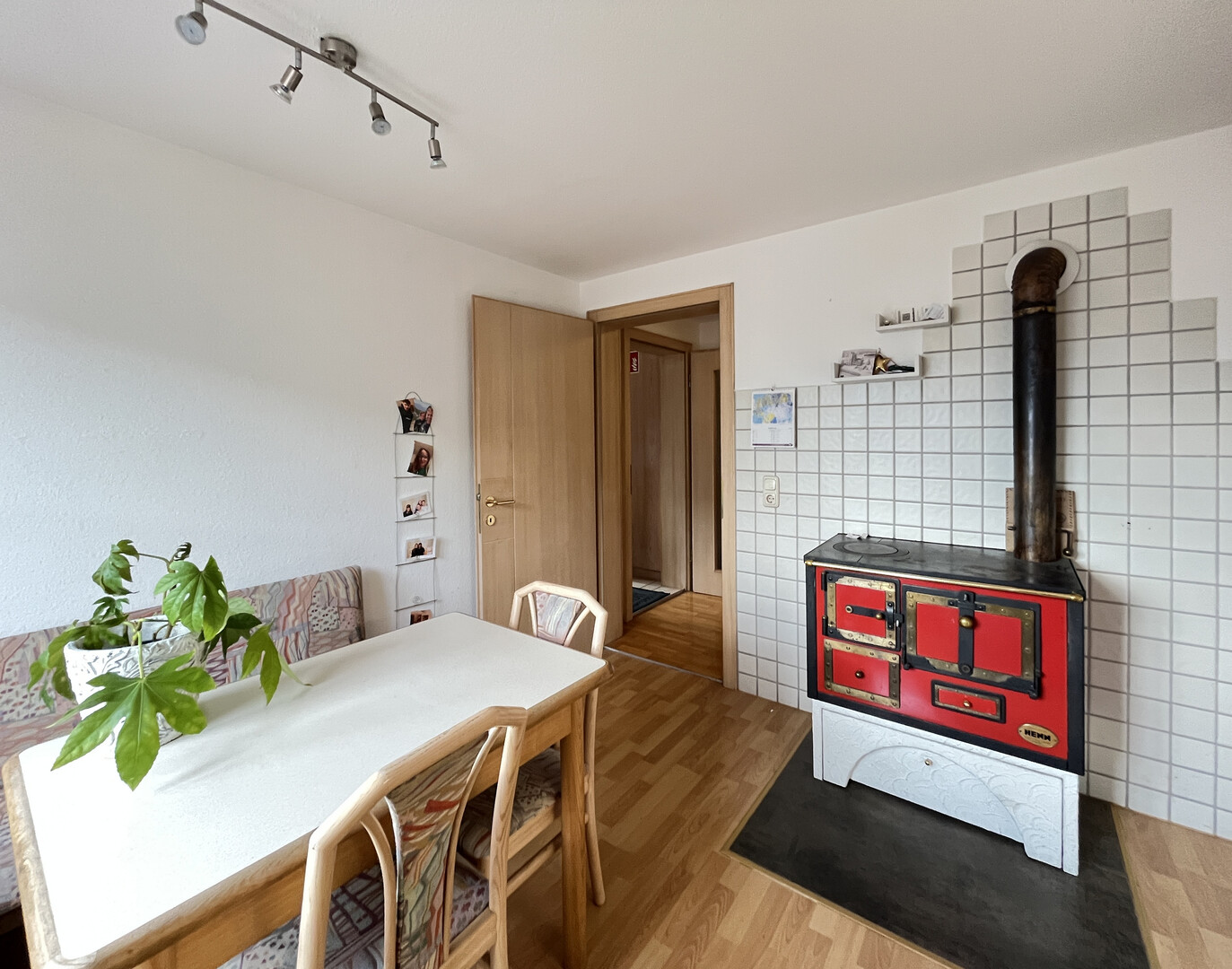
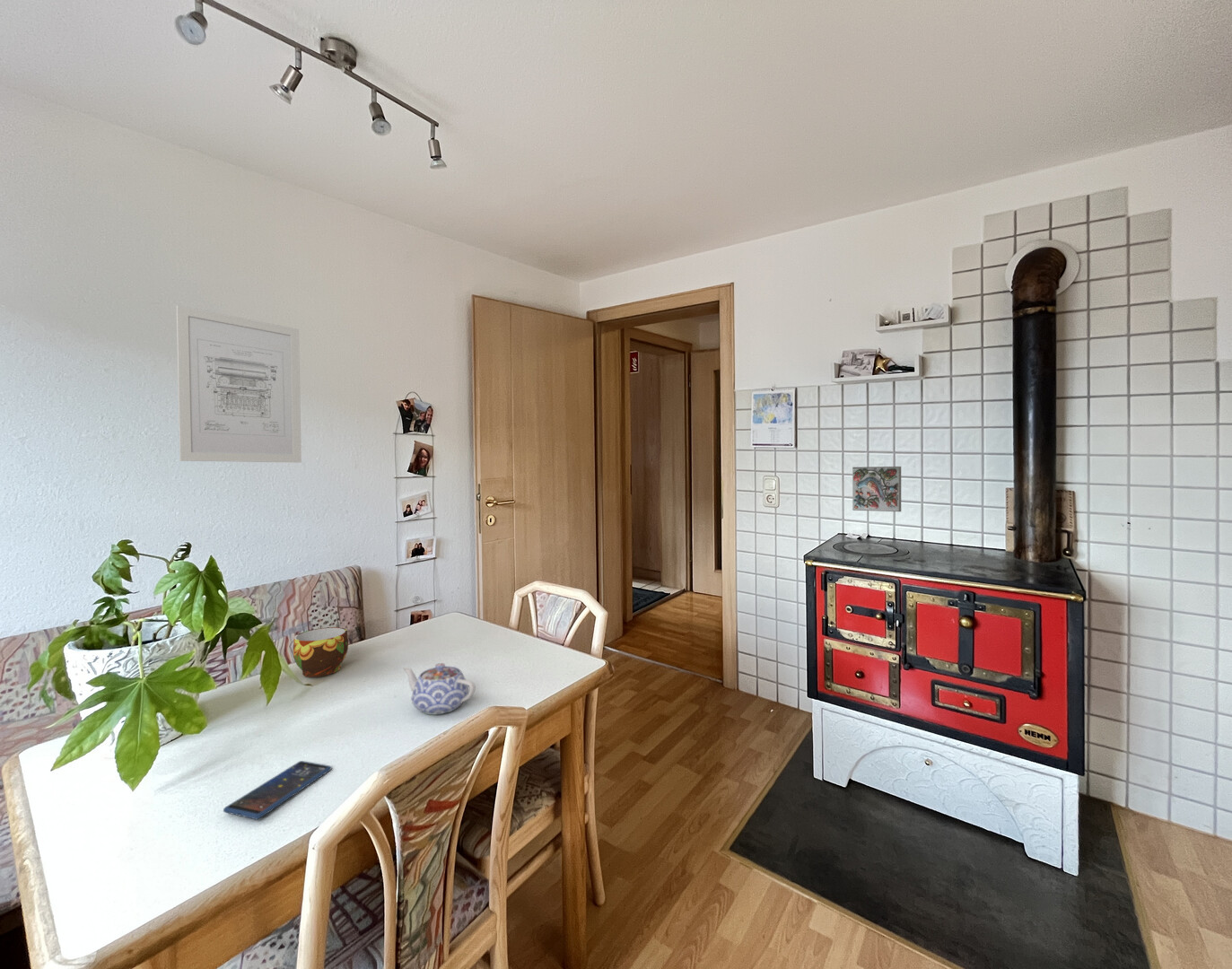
+ wall art (243, 389)
+ decorative tile (876, 488)
+ smartphone (281, 788)
+ cup (322, 651)
+ teapot (438, 685)
